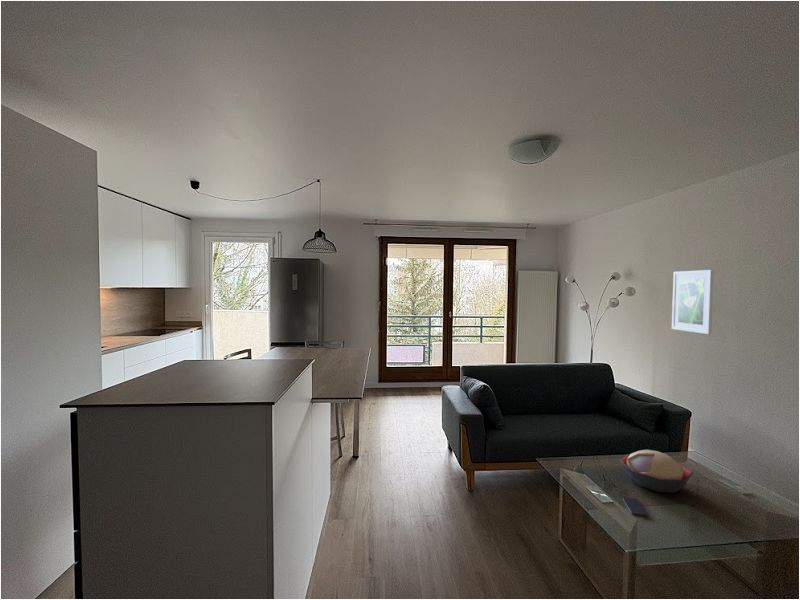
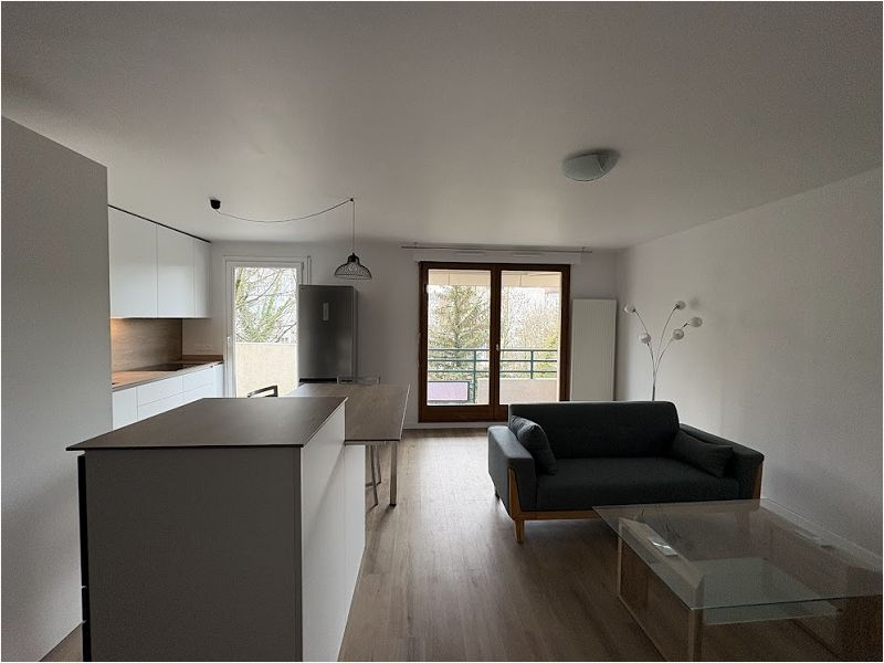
- decorative bowl (654, 468)
- smartphone (634, 506)
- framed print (691, 301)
